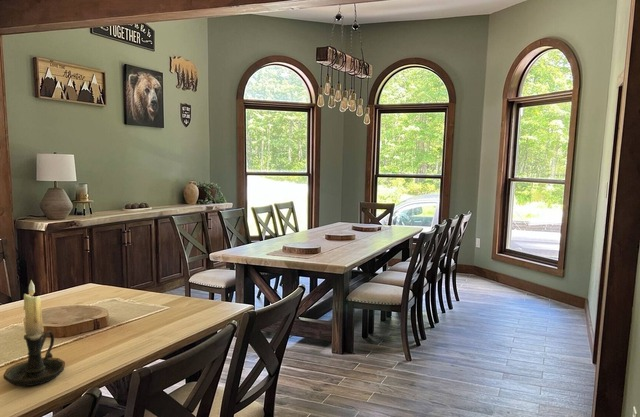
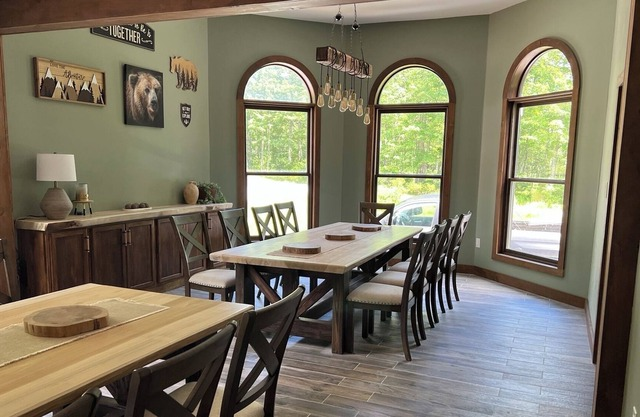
- candle holder (37, 325)
